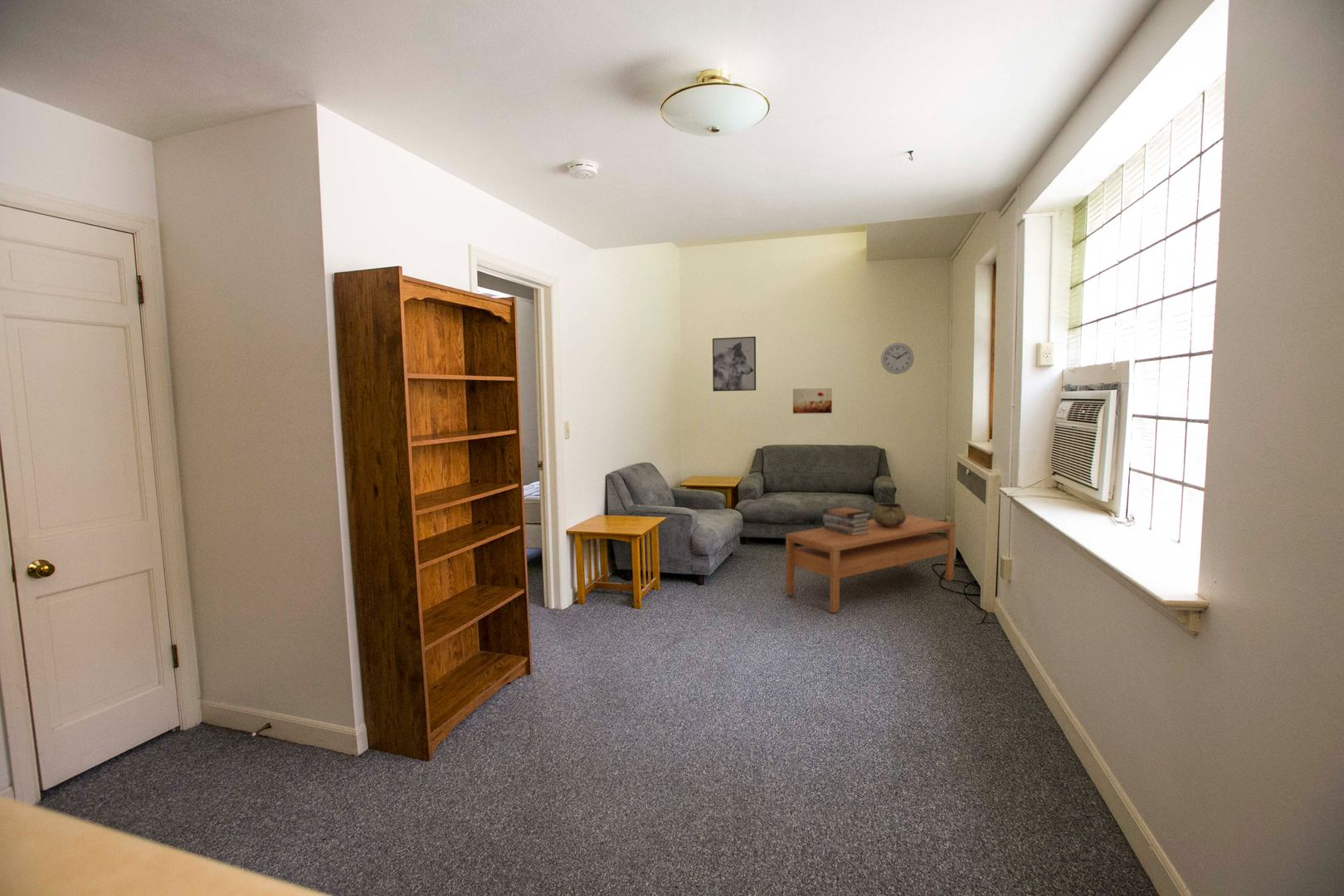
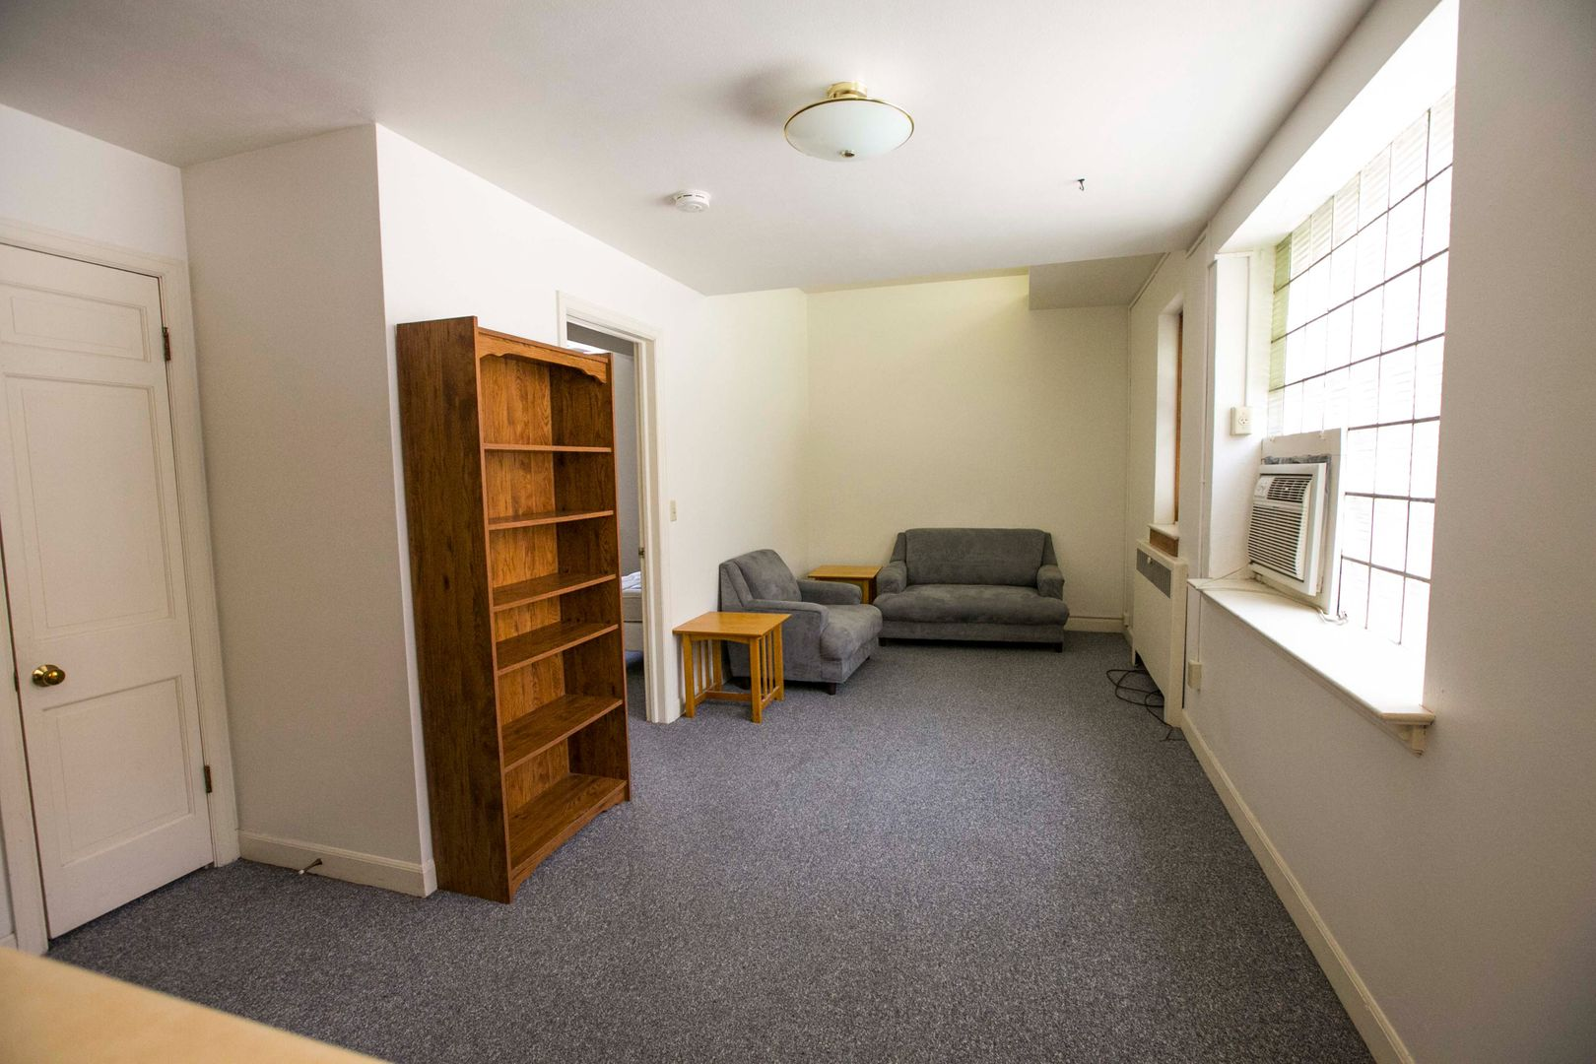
- wall art (733, 364)
- decorative bowl (889, 515)
- coffee table (872, 558)
- wall art (812, 401)
- wall clock (897, 358)
- book stack (845, 520)
